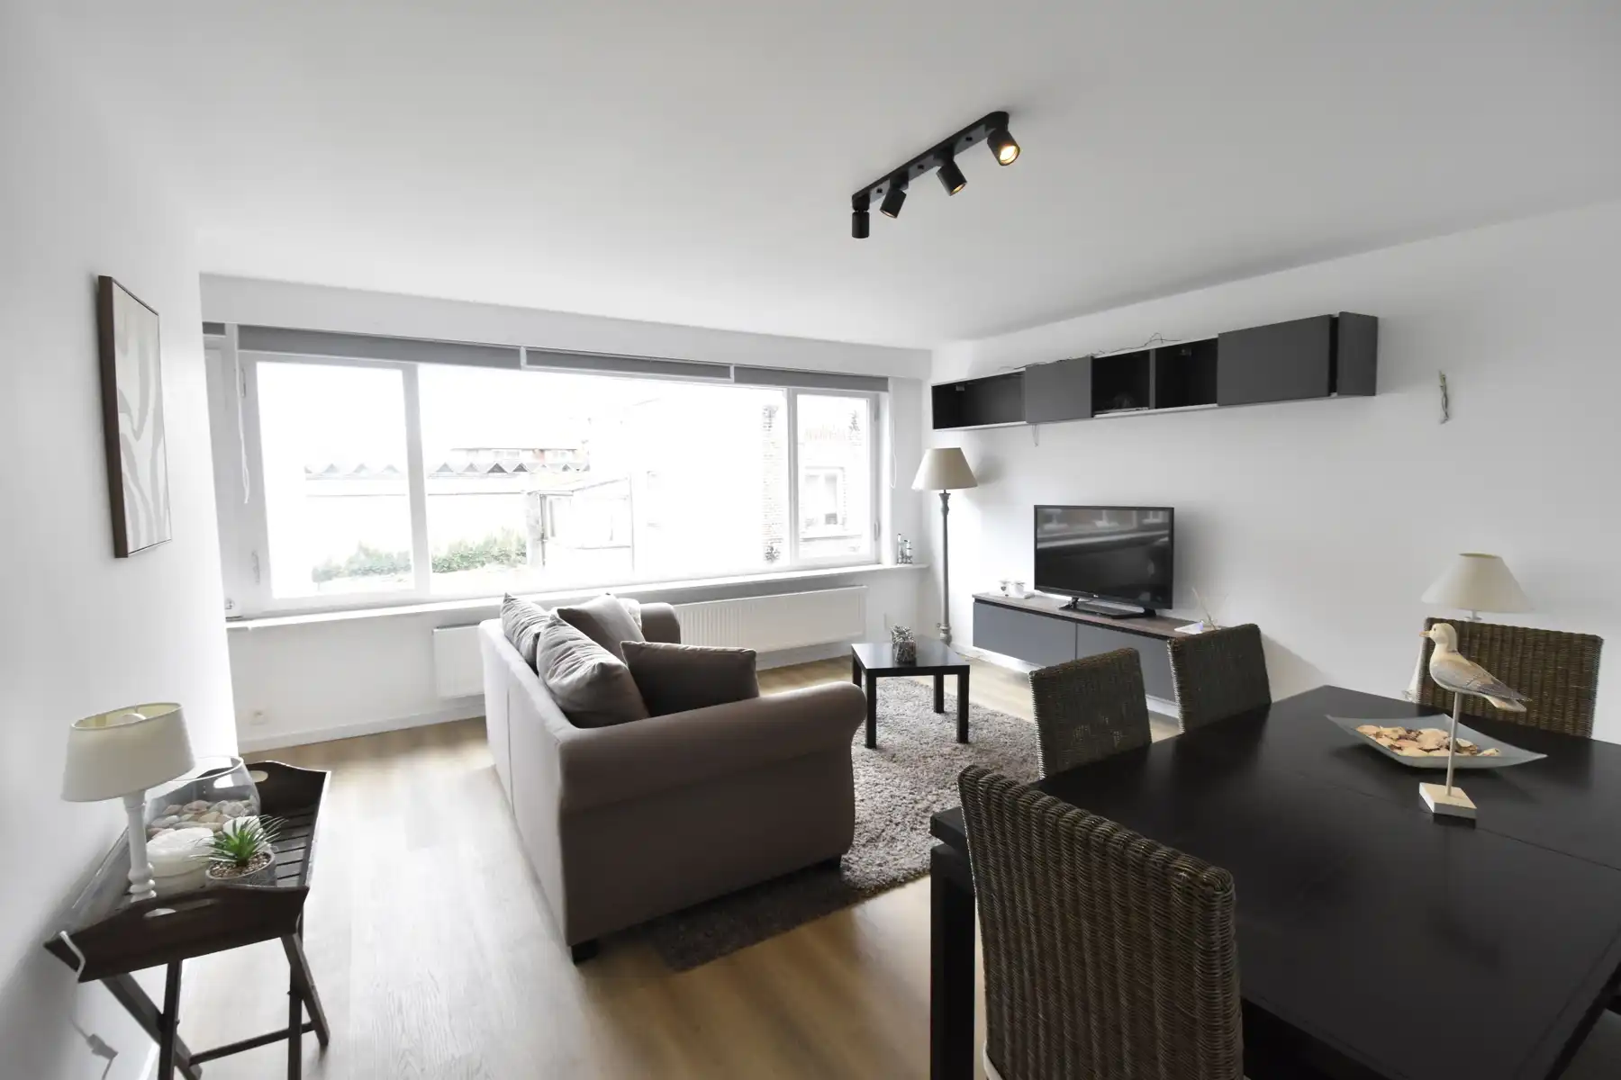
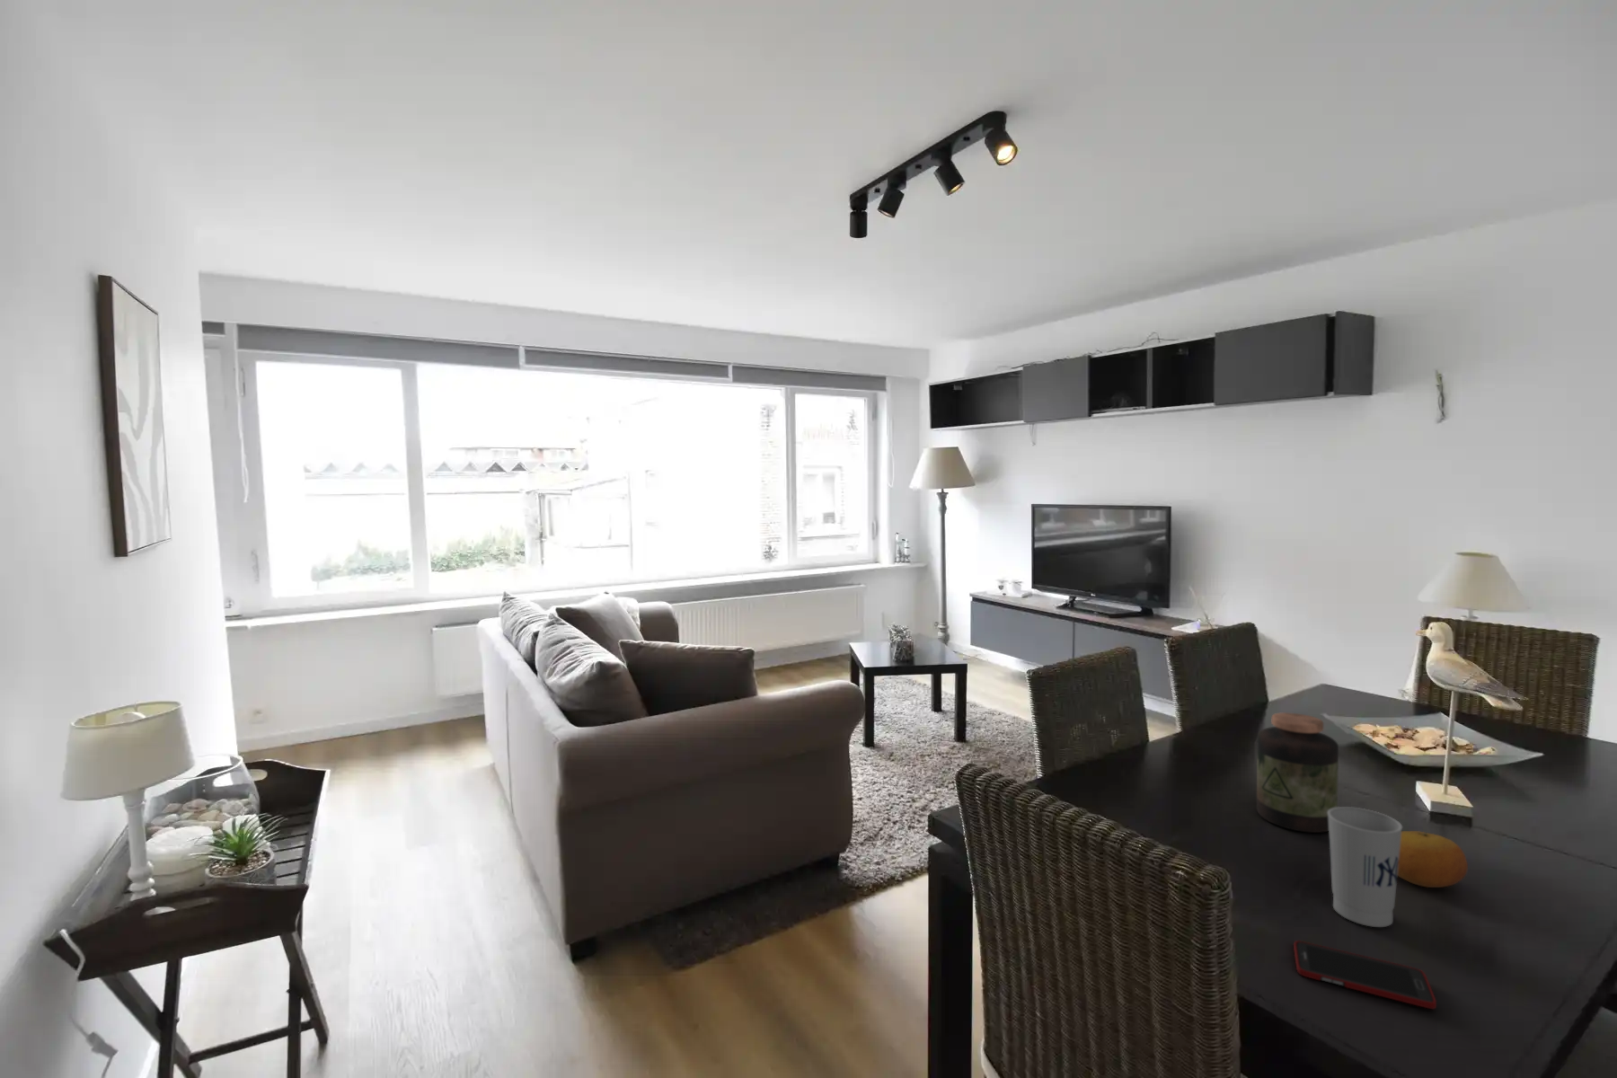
+ jar (1296, 768)
+ cup (1363, 866)
+ fruit (1423, 857)
+ cell phone (1360, 973)
